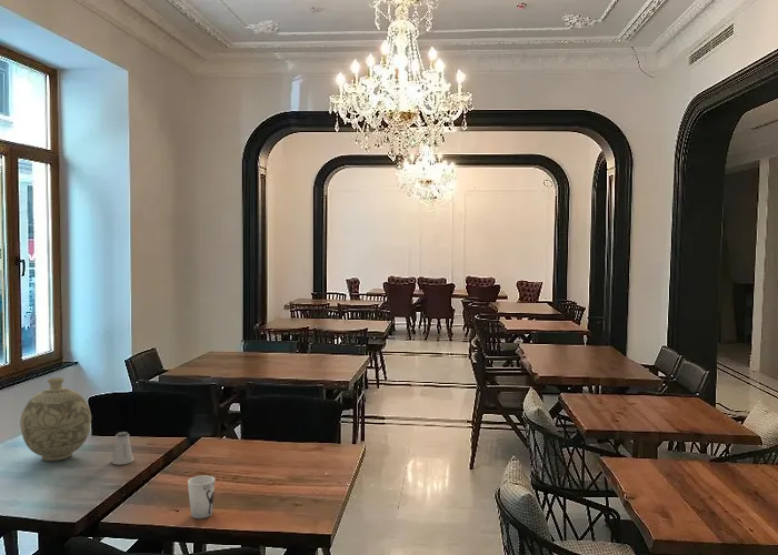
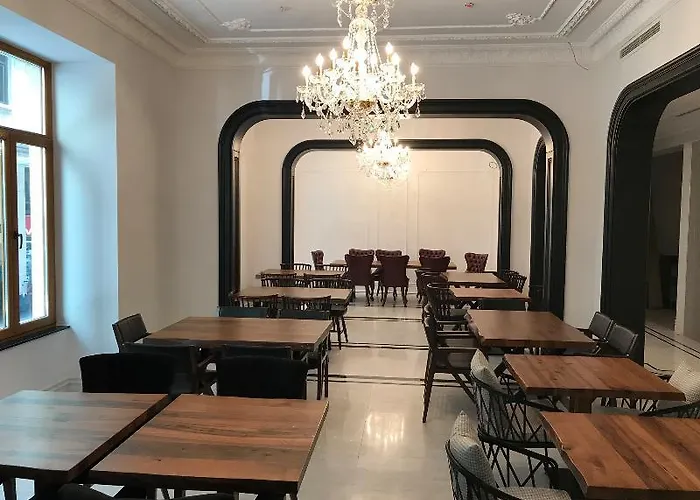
- saltshaker (122, 446)
- decorative vase (56, 417)
- cup (201, 497)
